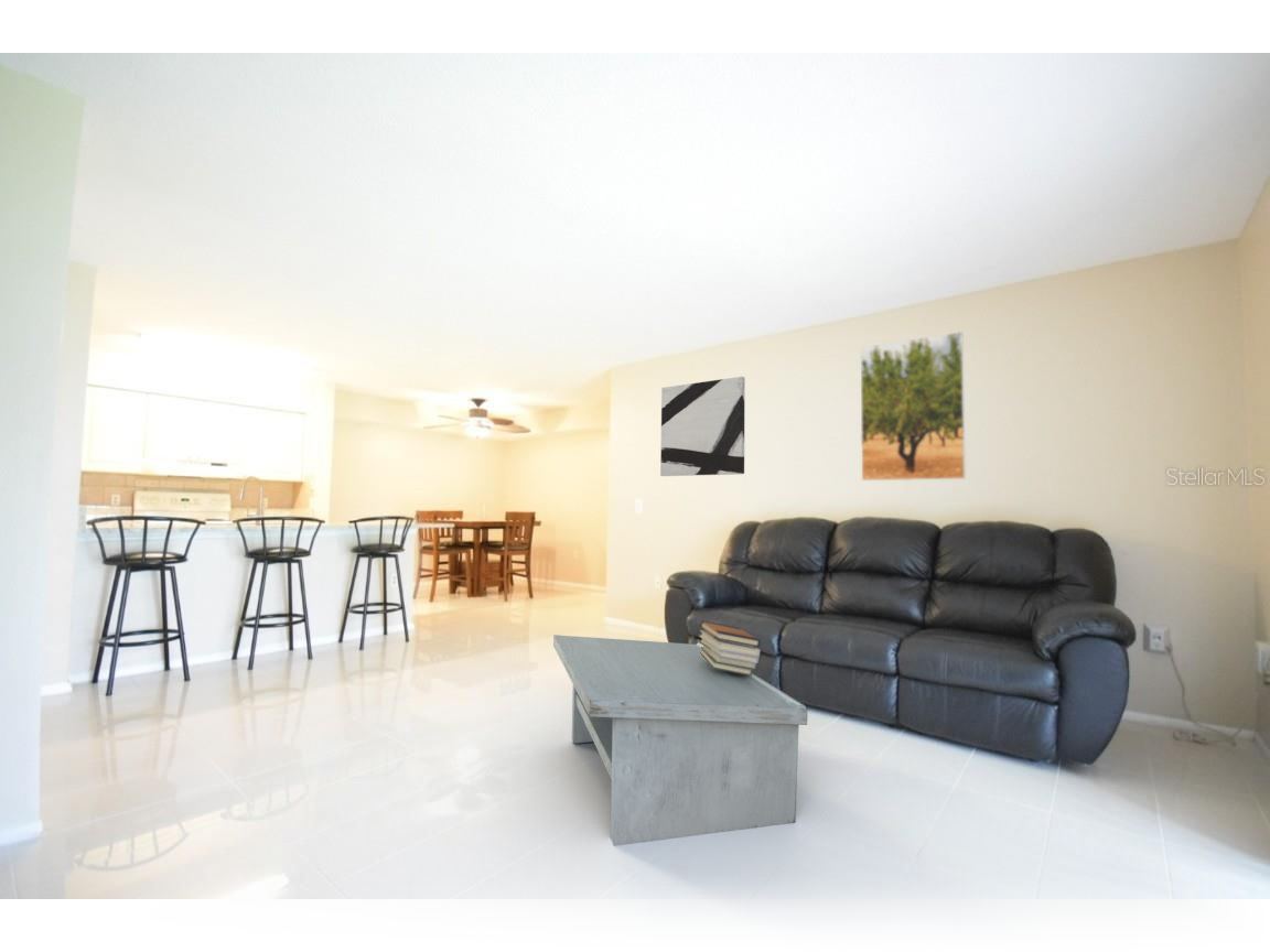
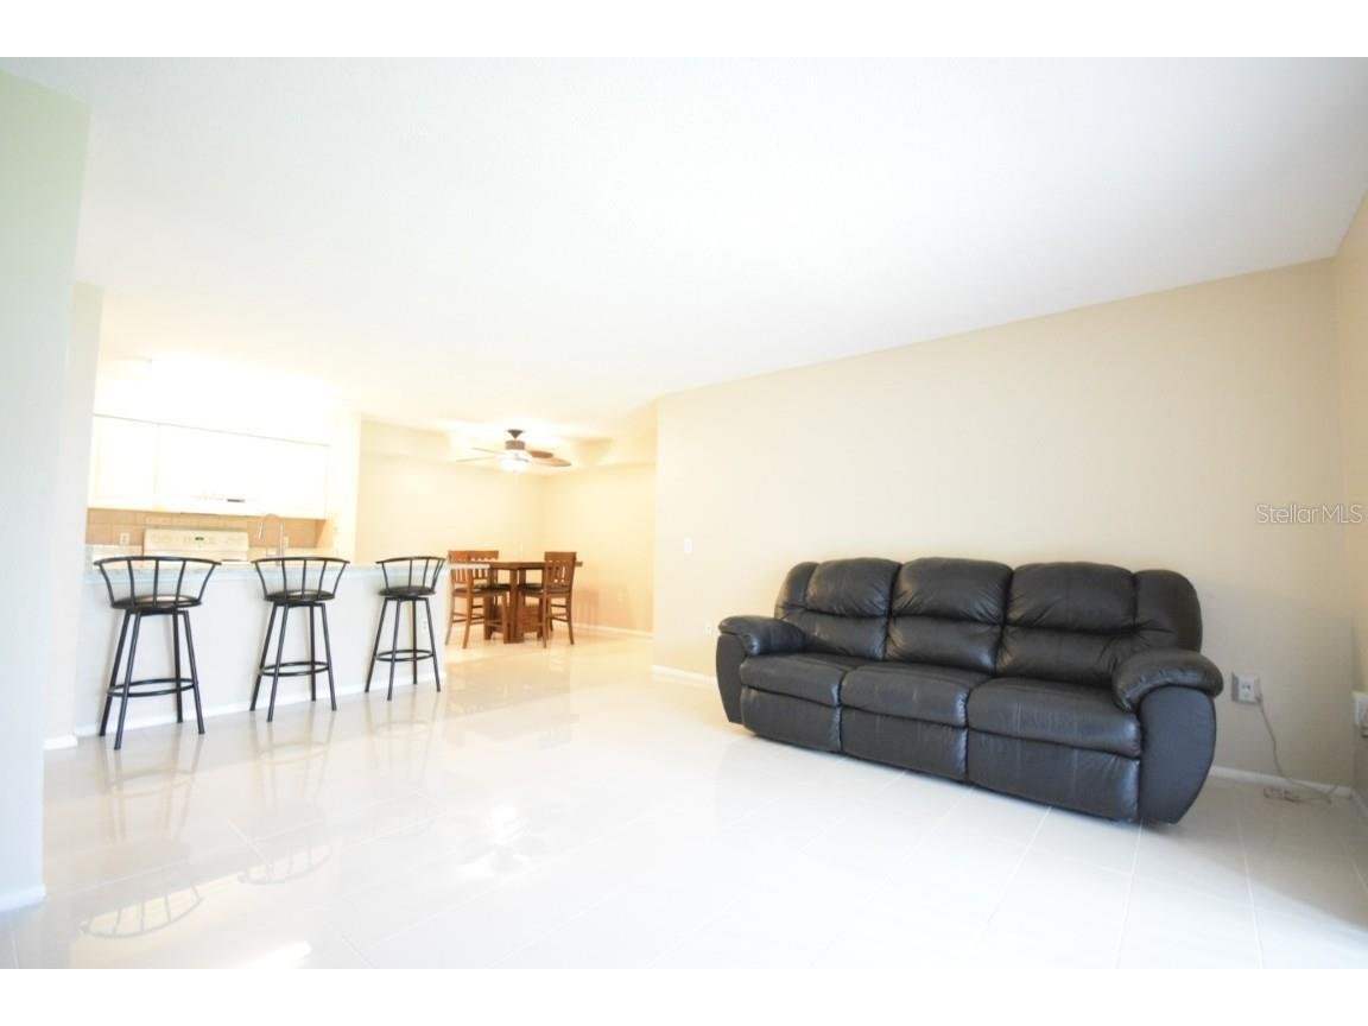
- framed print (910, 409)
- book stack (723, 640)
- wall art (700, 429)
- coffee table (660, 715)
